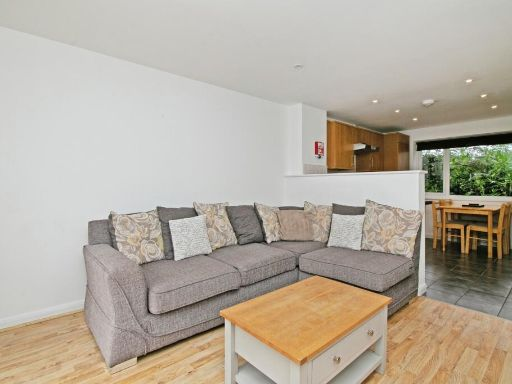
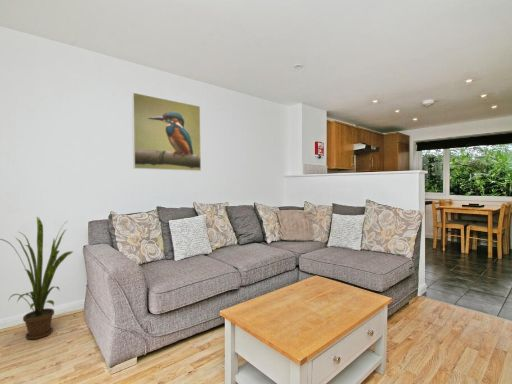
+ house plant (35, 276)
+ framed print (169, 135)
